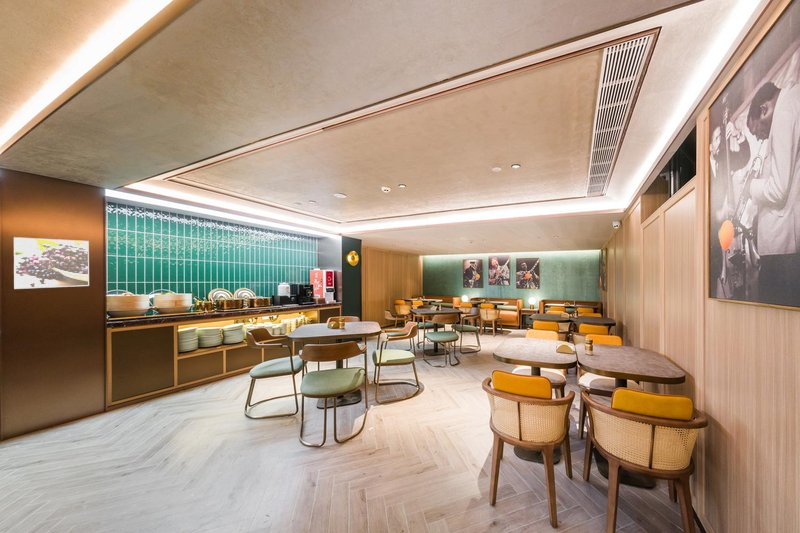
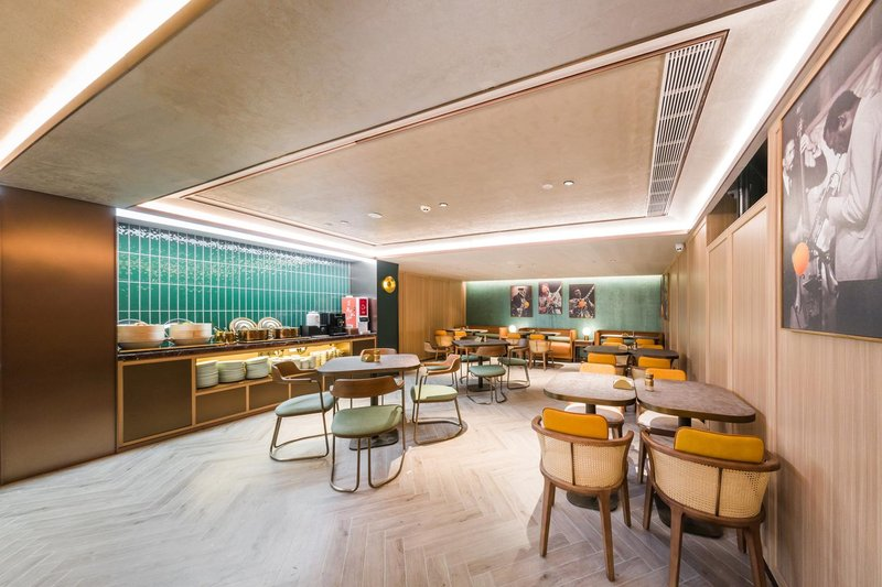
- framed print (53, 263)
